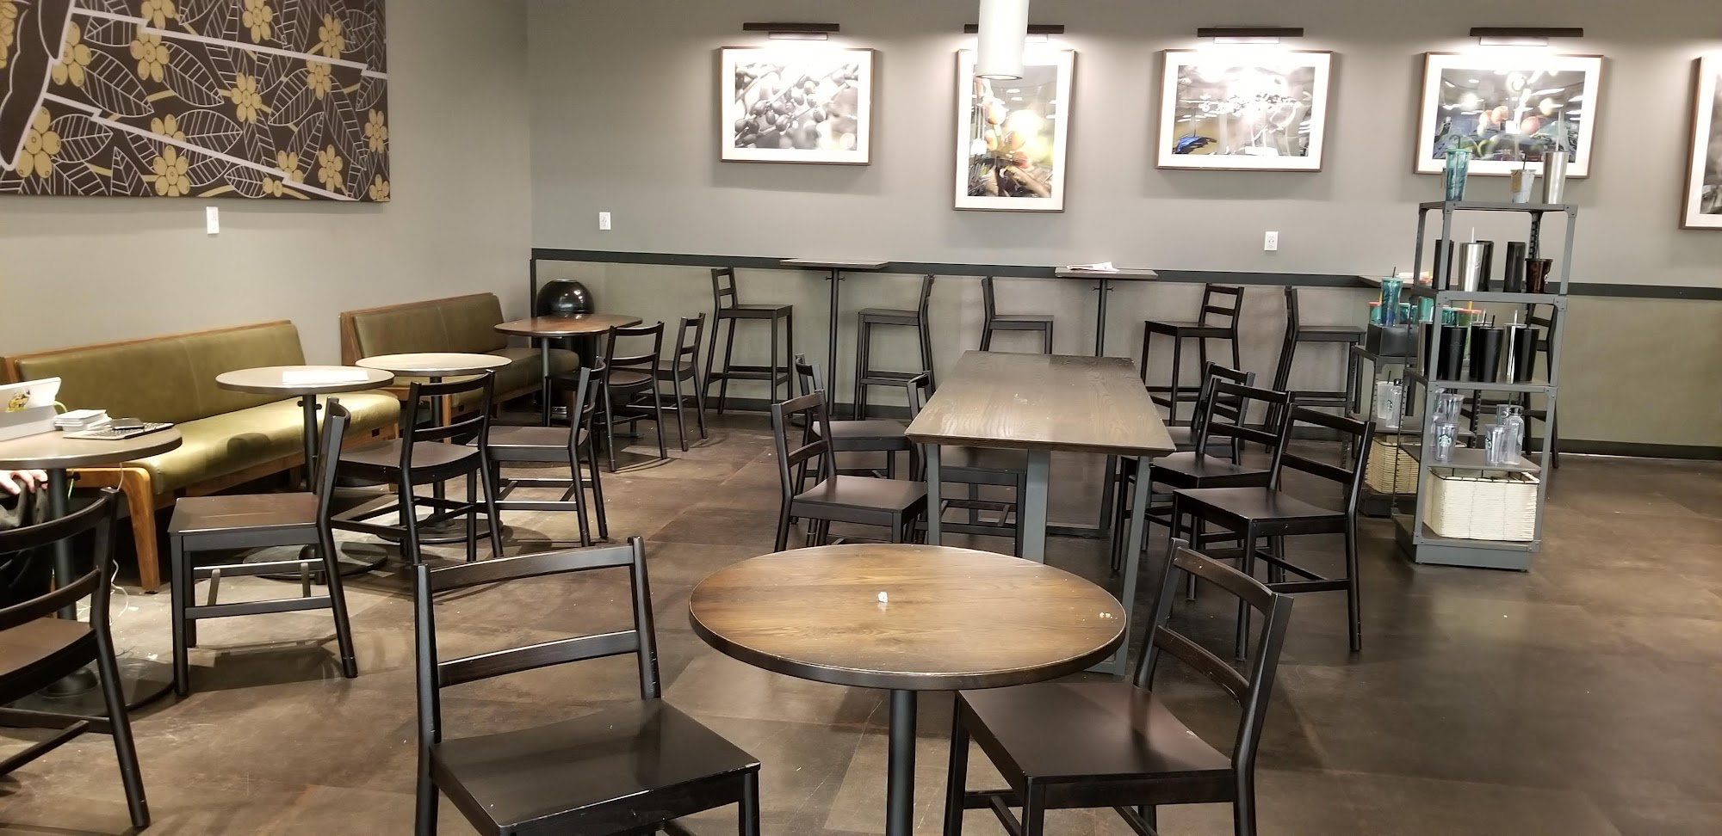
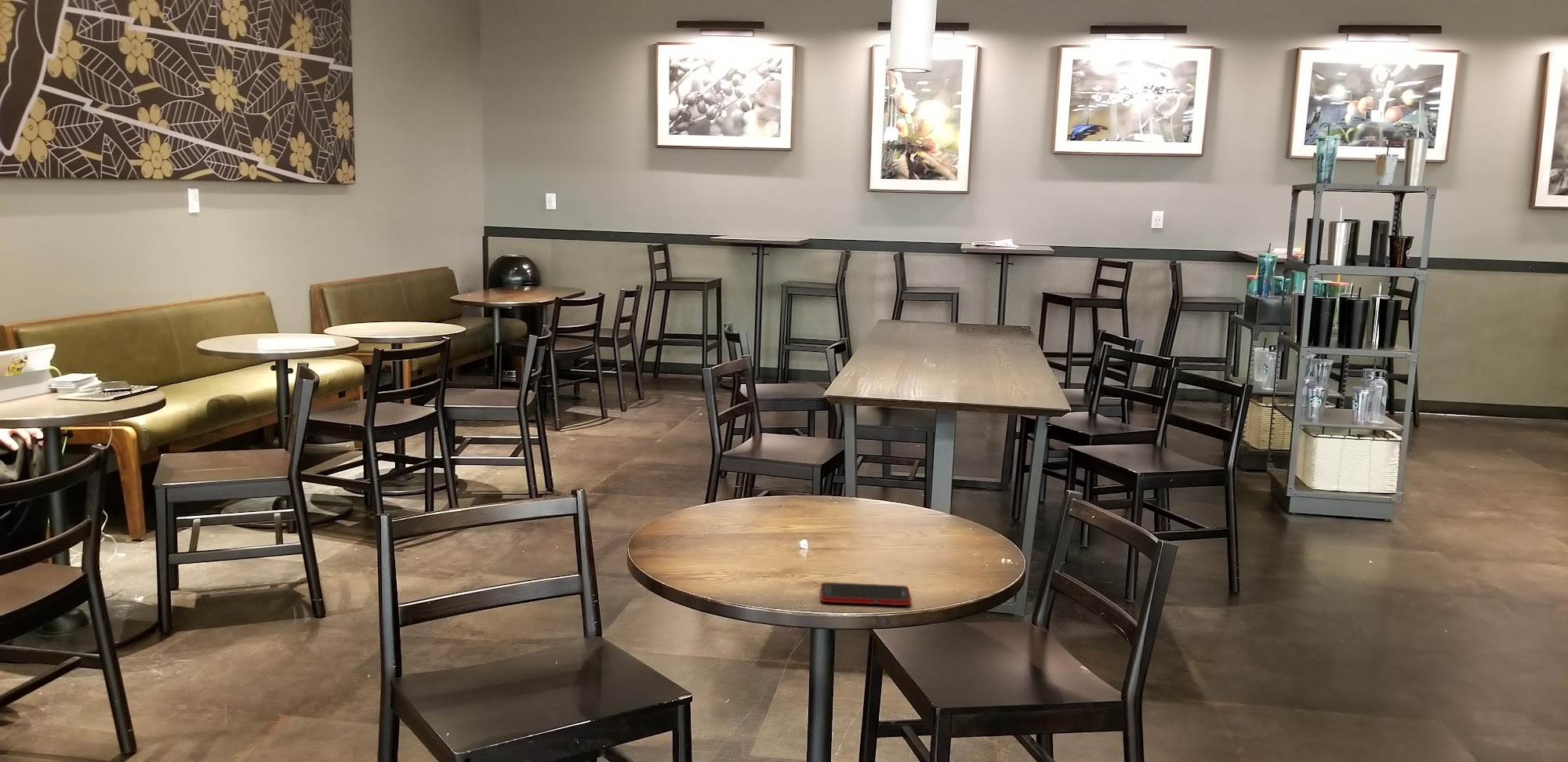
+ cell phone (865, 593)
